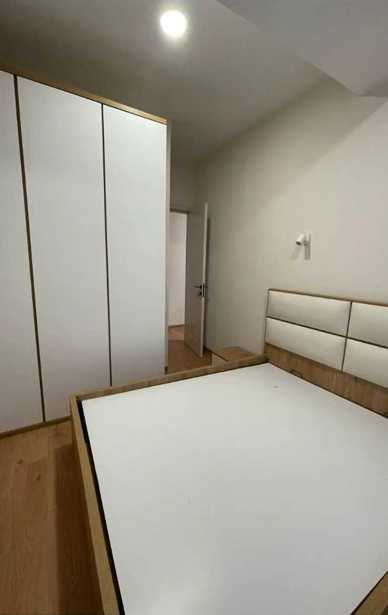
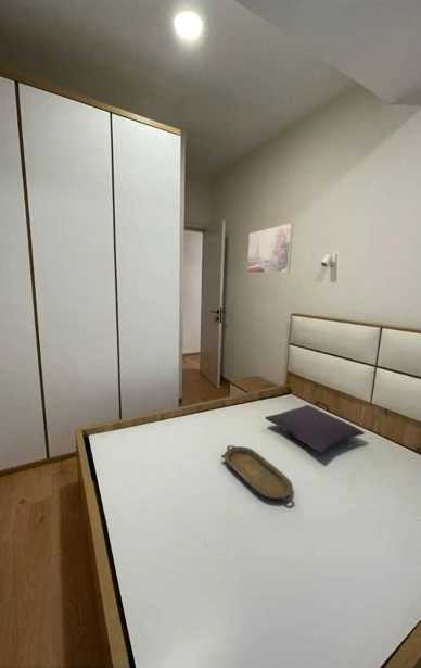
+ serving tray (255, 470)
+ pillow (312, 425)
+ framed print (267, 251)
